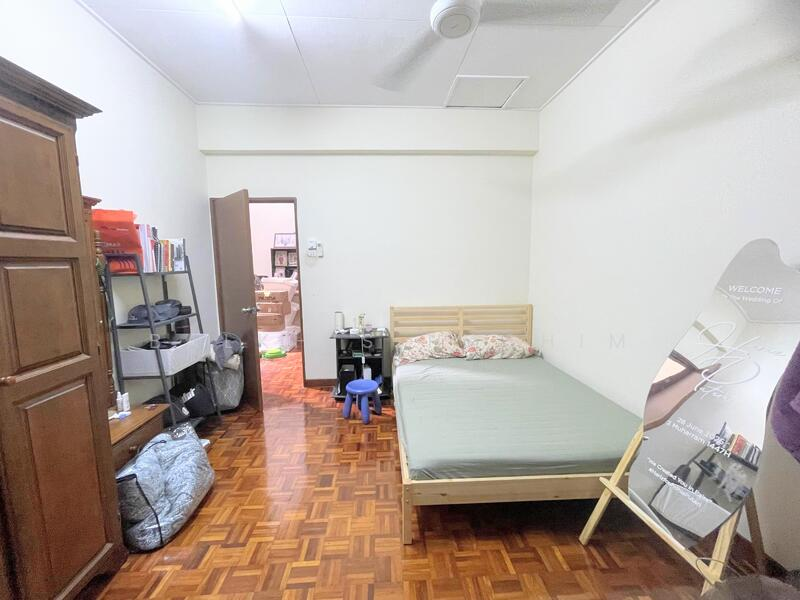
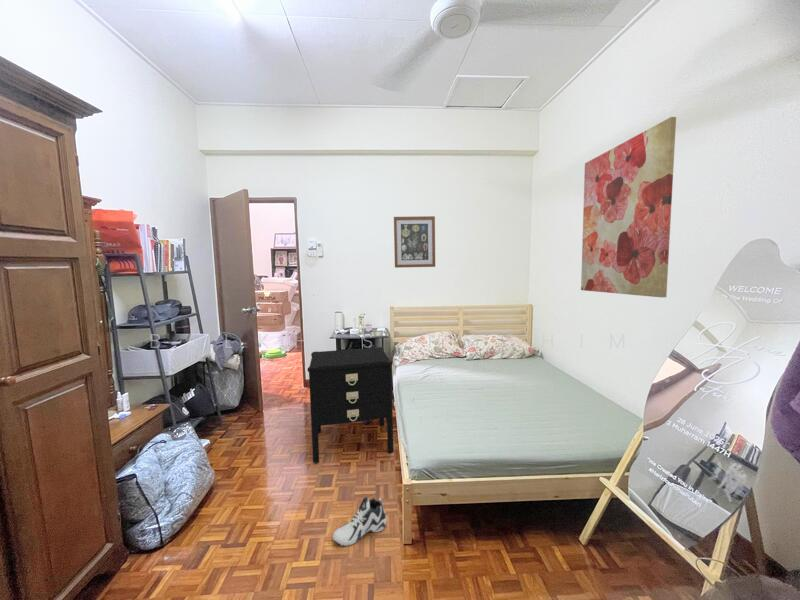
+ wall art (619, 220)
+ sneaker (359, 516)
+ nightstand (351, 399)
+ wall art (414, 242)
